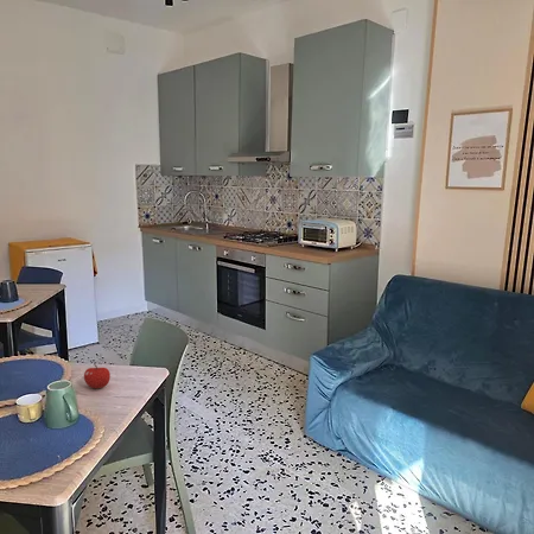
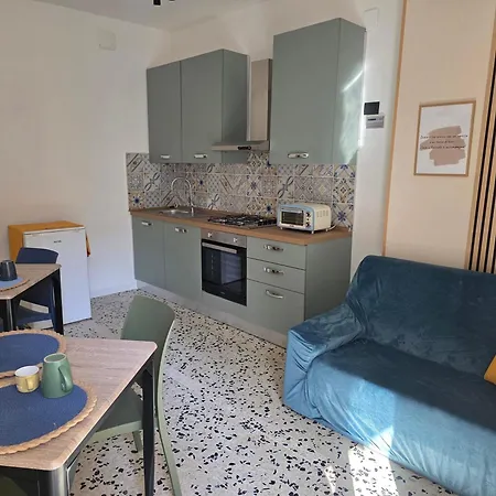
- apple (96, 375)
